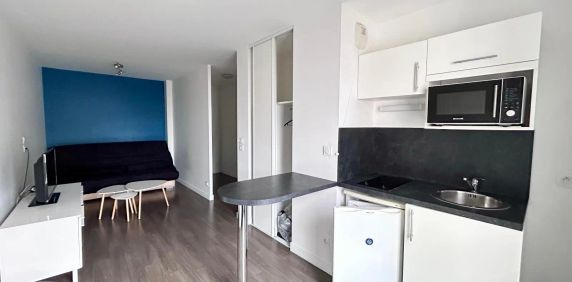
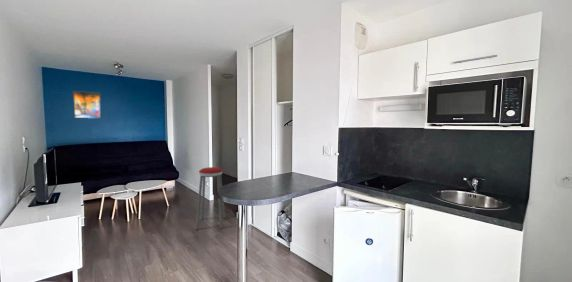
+ music stool (204, 196)
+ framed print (87, 105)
